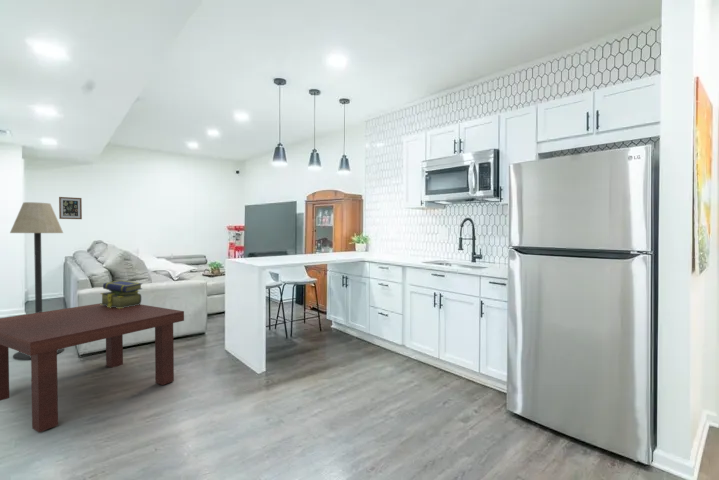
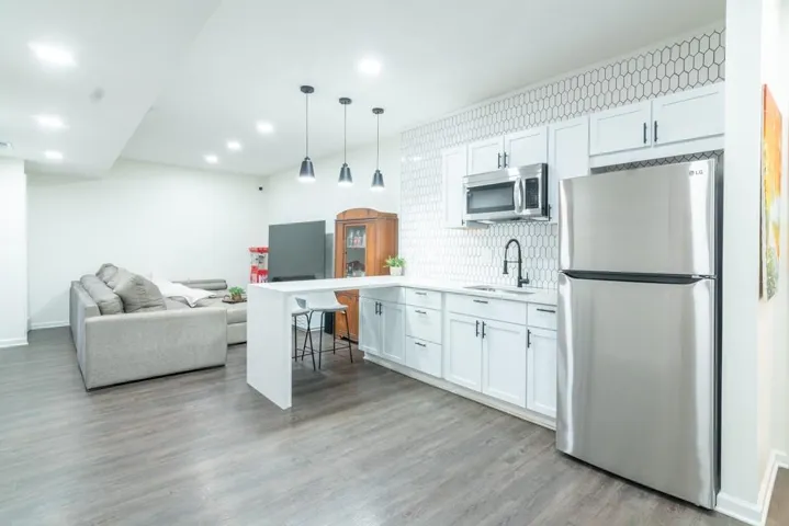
- stack of books (122, 293)
- coffee table (83, 343)
- wall art (70, 208)
- floor lamp (38, 278)
